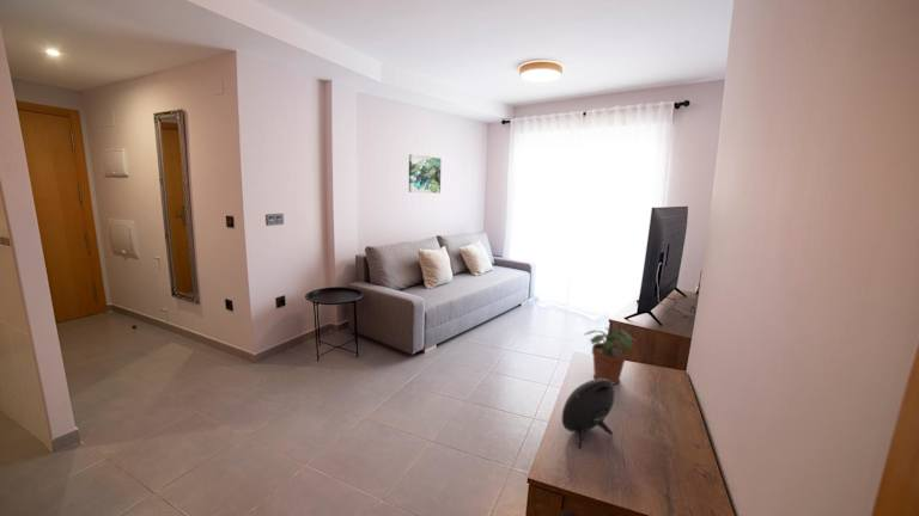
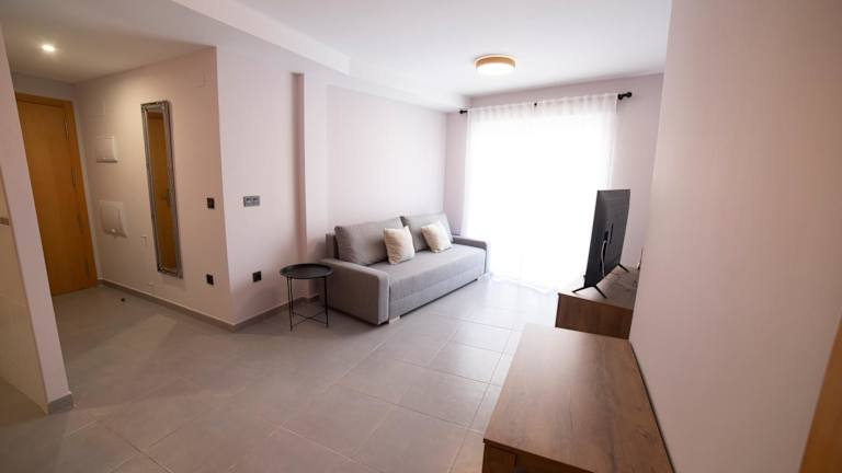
- potted plant (608, 355)
- wall art (425, 174)
- speaker (588, 405)
